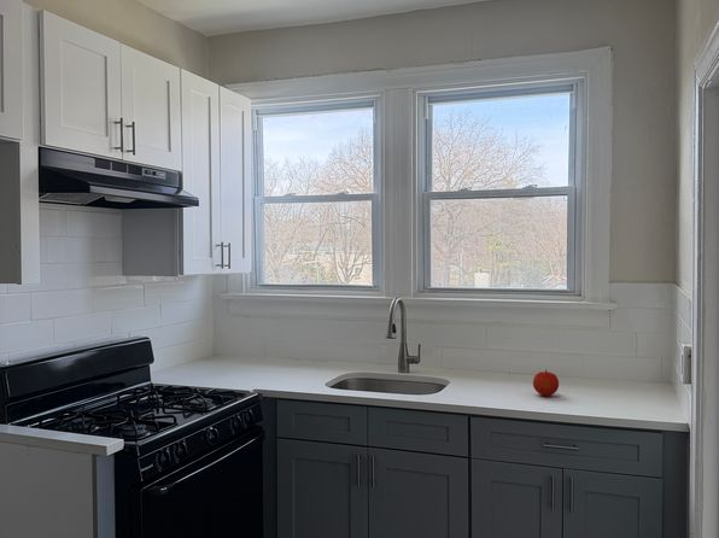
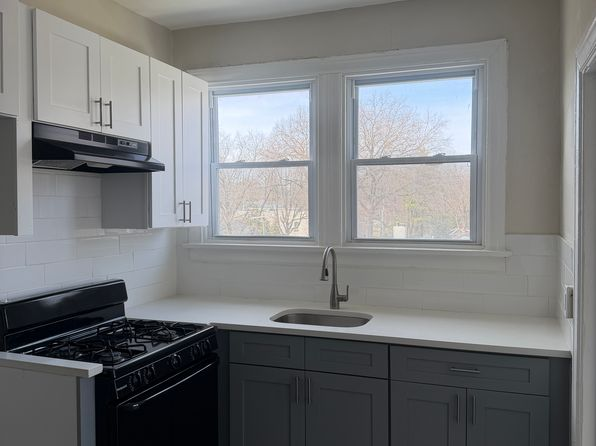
- fruit (545, 382)
